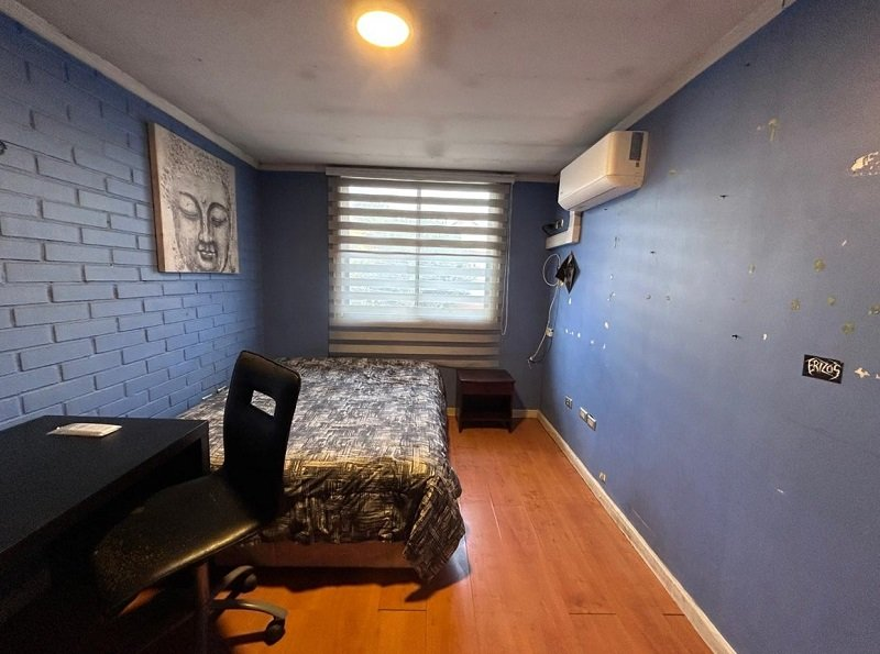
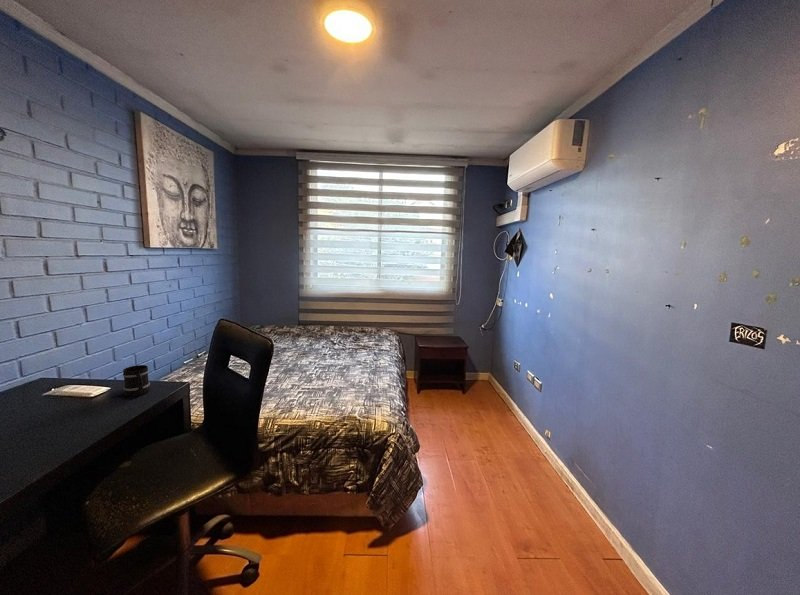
+ mug (137, 381)
